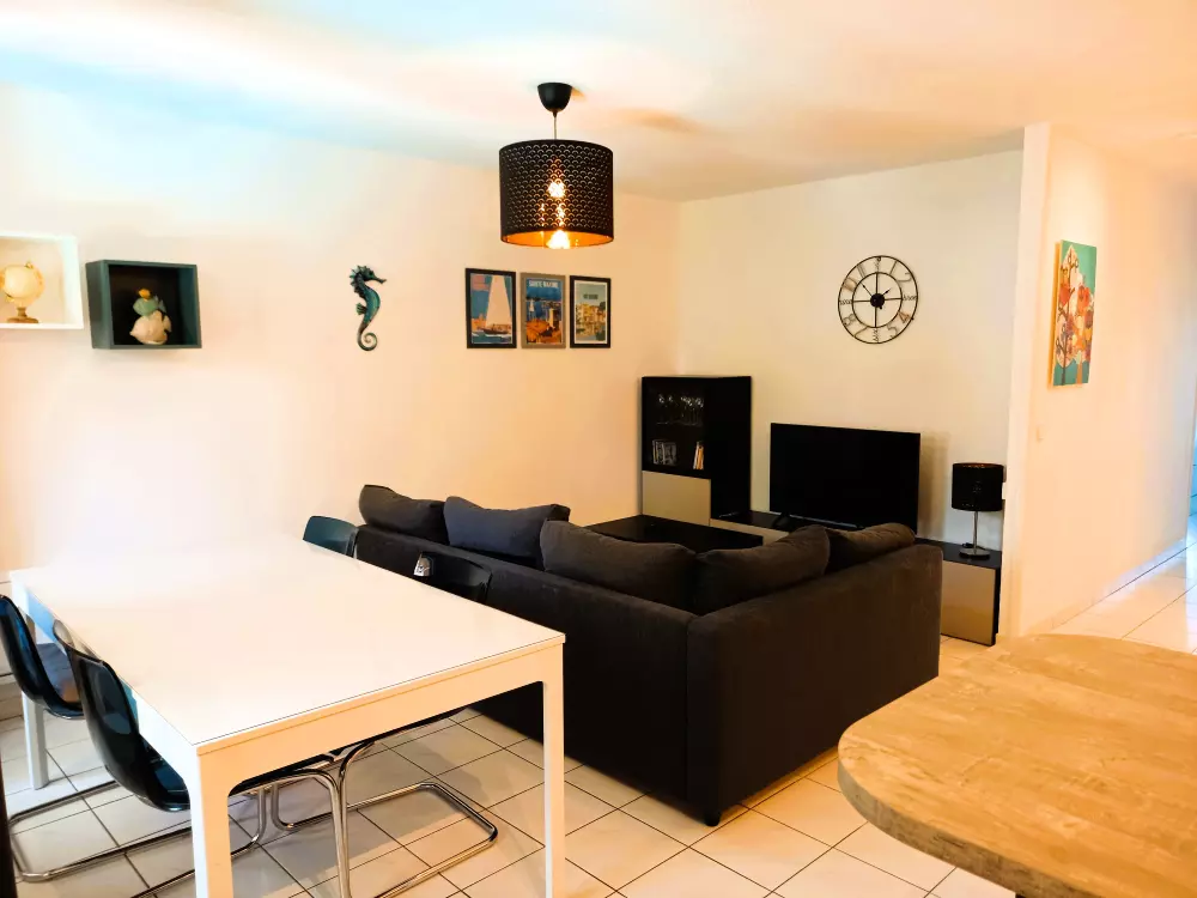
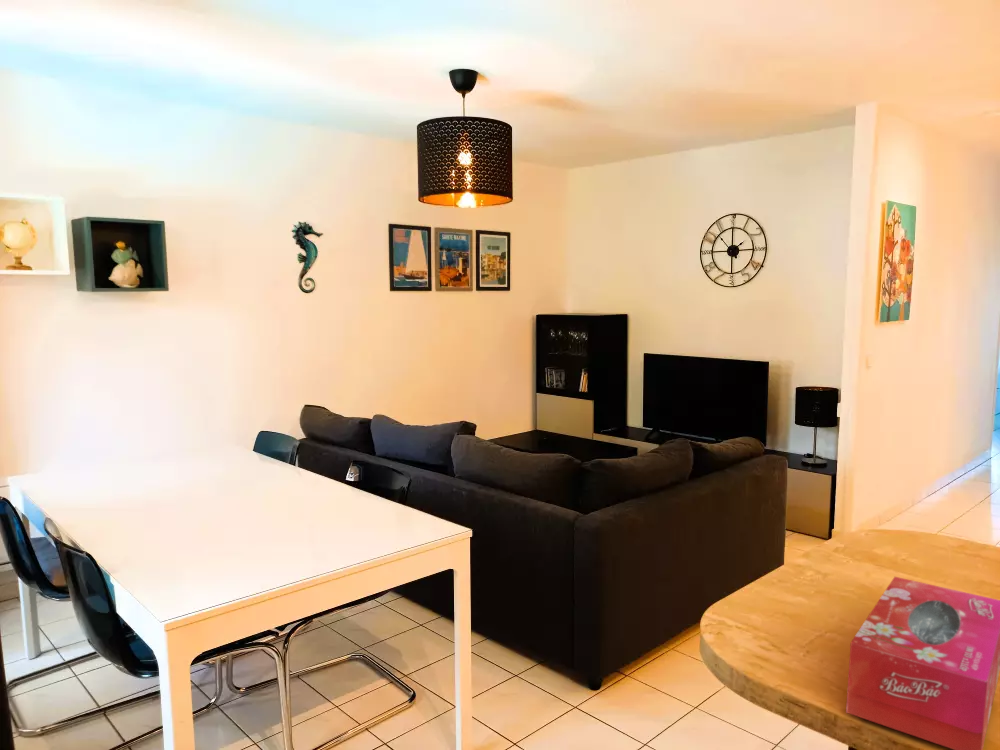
+ tissue box (931, 654)
